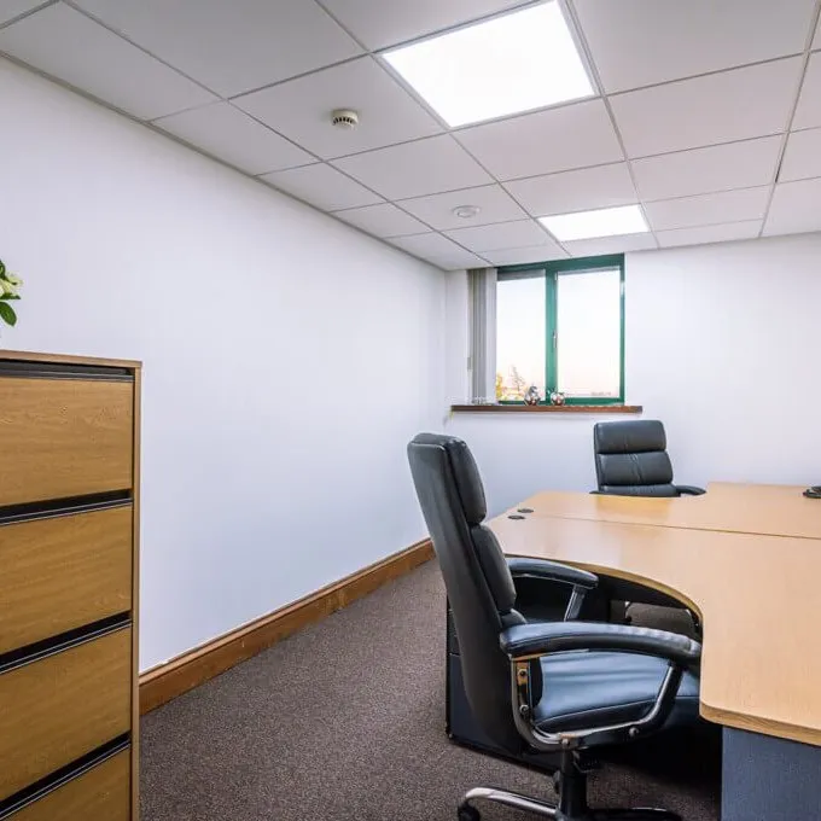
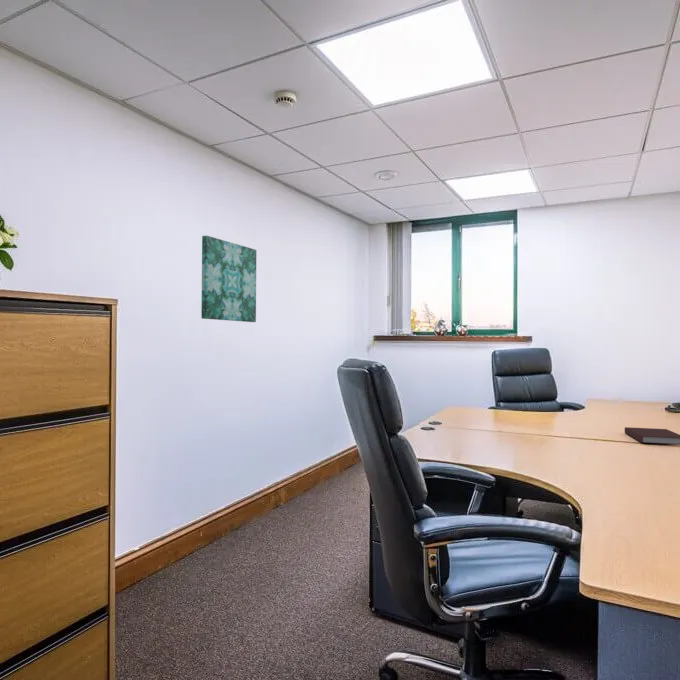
+ notebook (654, 435)
+ wall art (230, 281)
